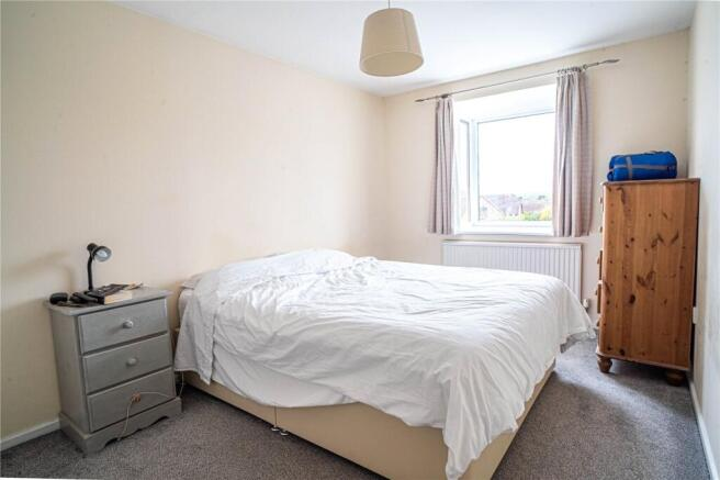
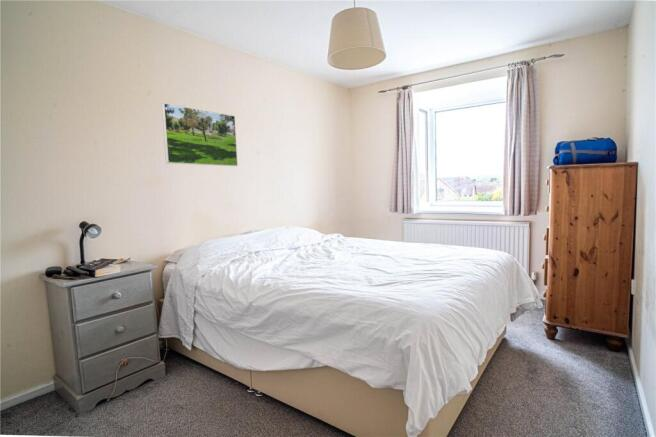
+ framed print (203, 137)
